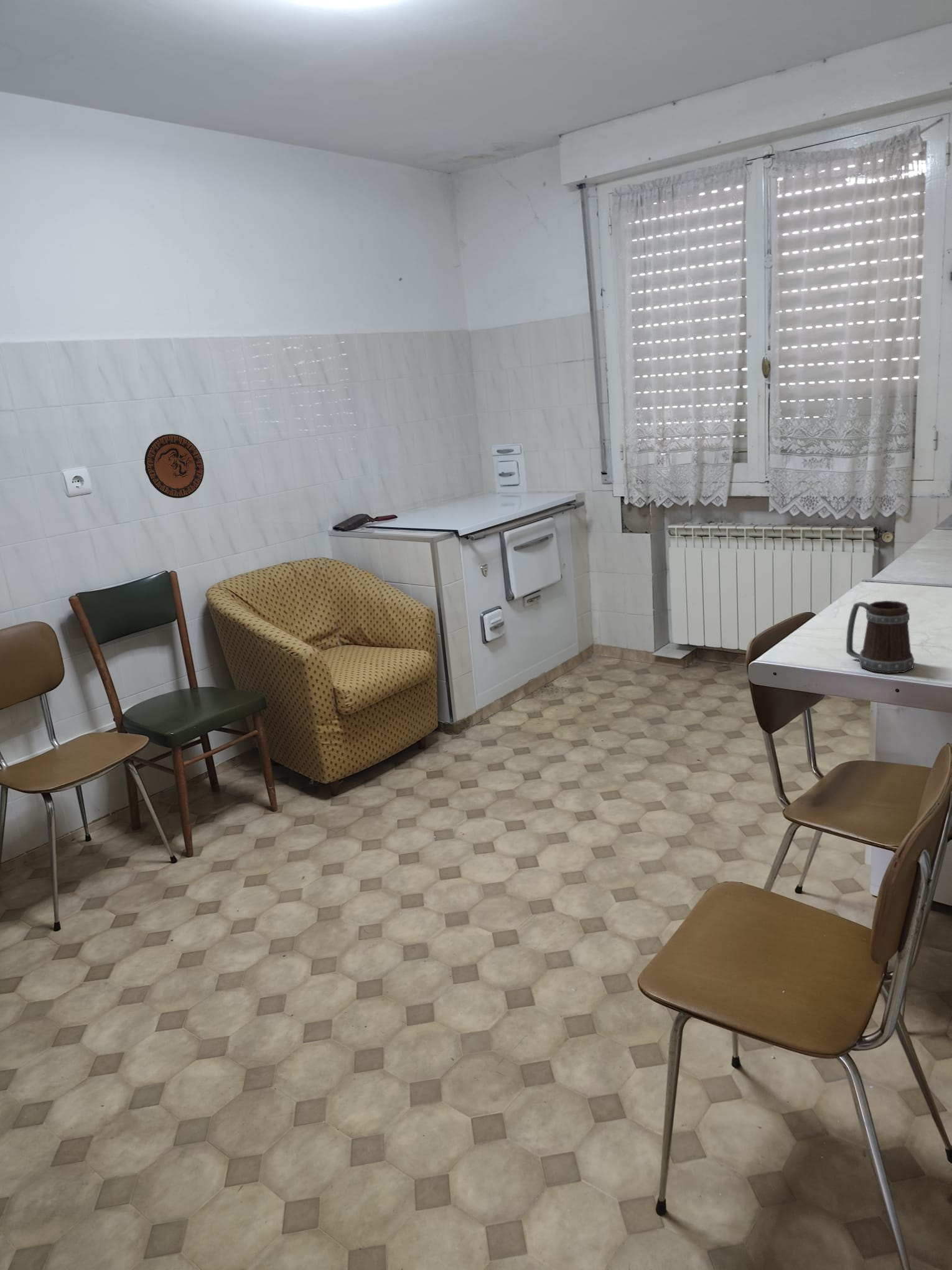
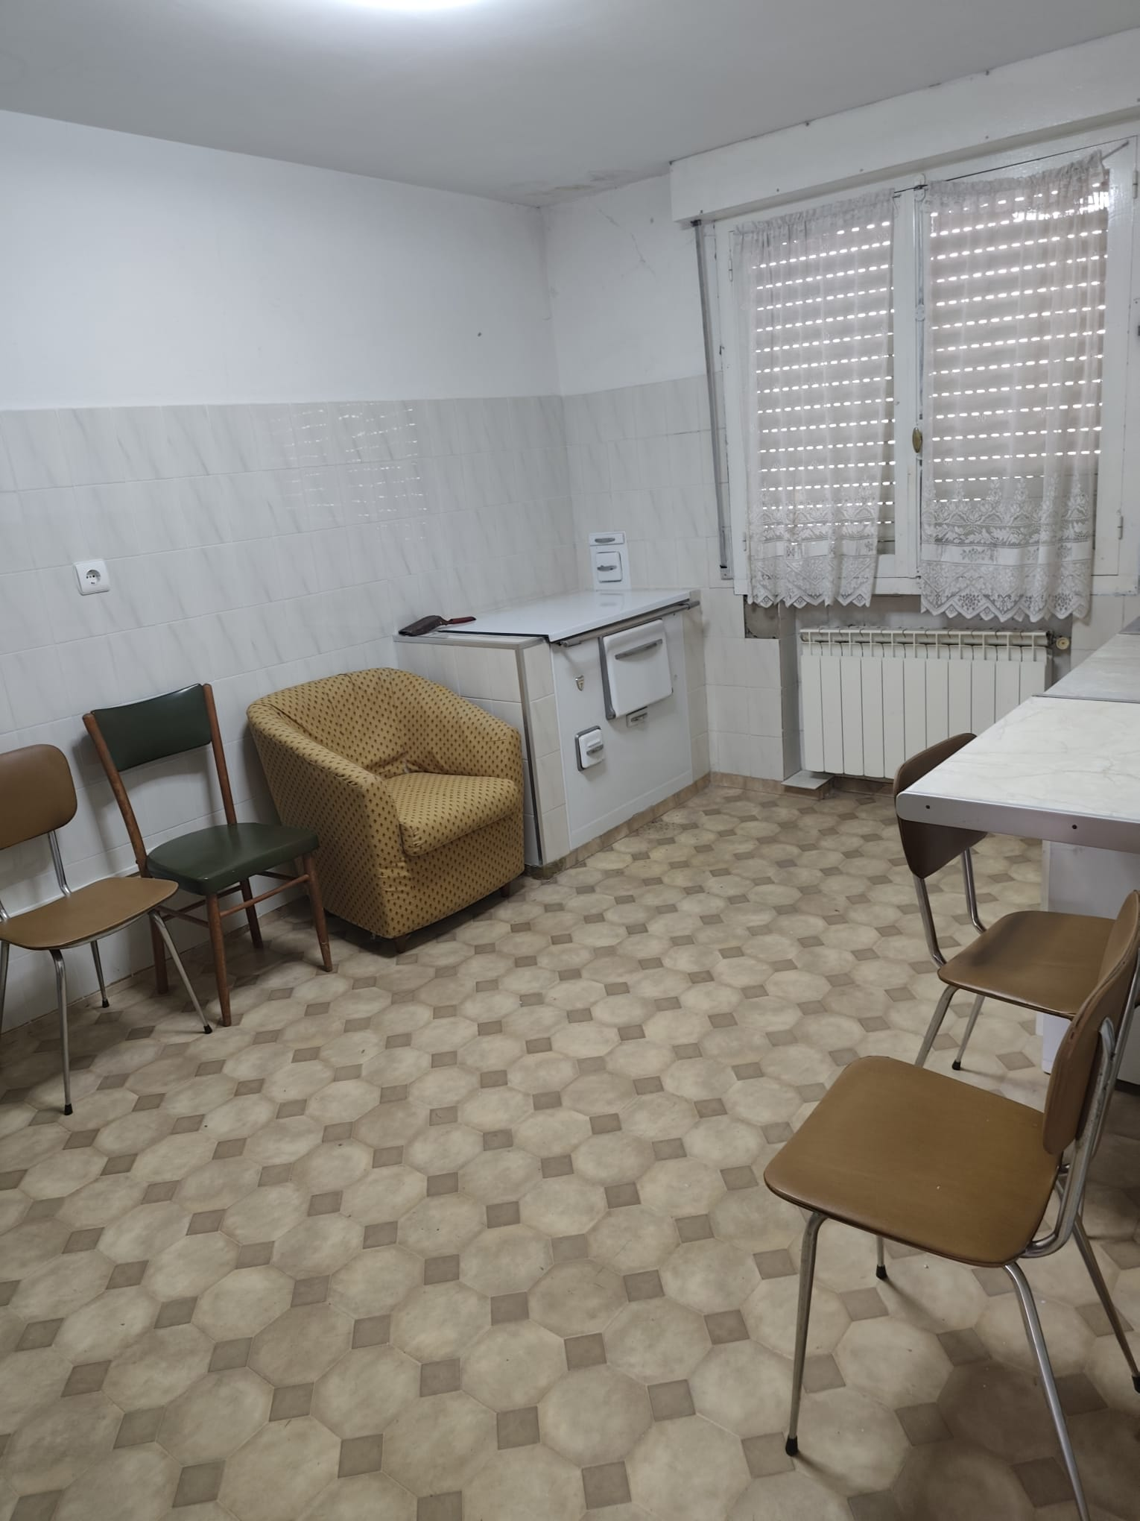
- mug (879, 634)
- decorative plate (174, 466)
